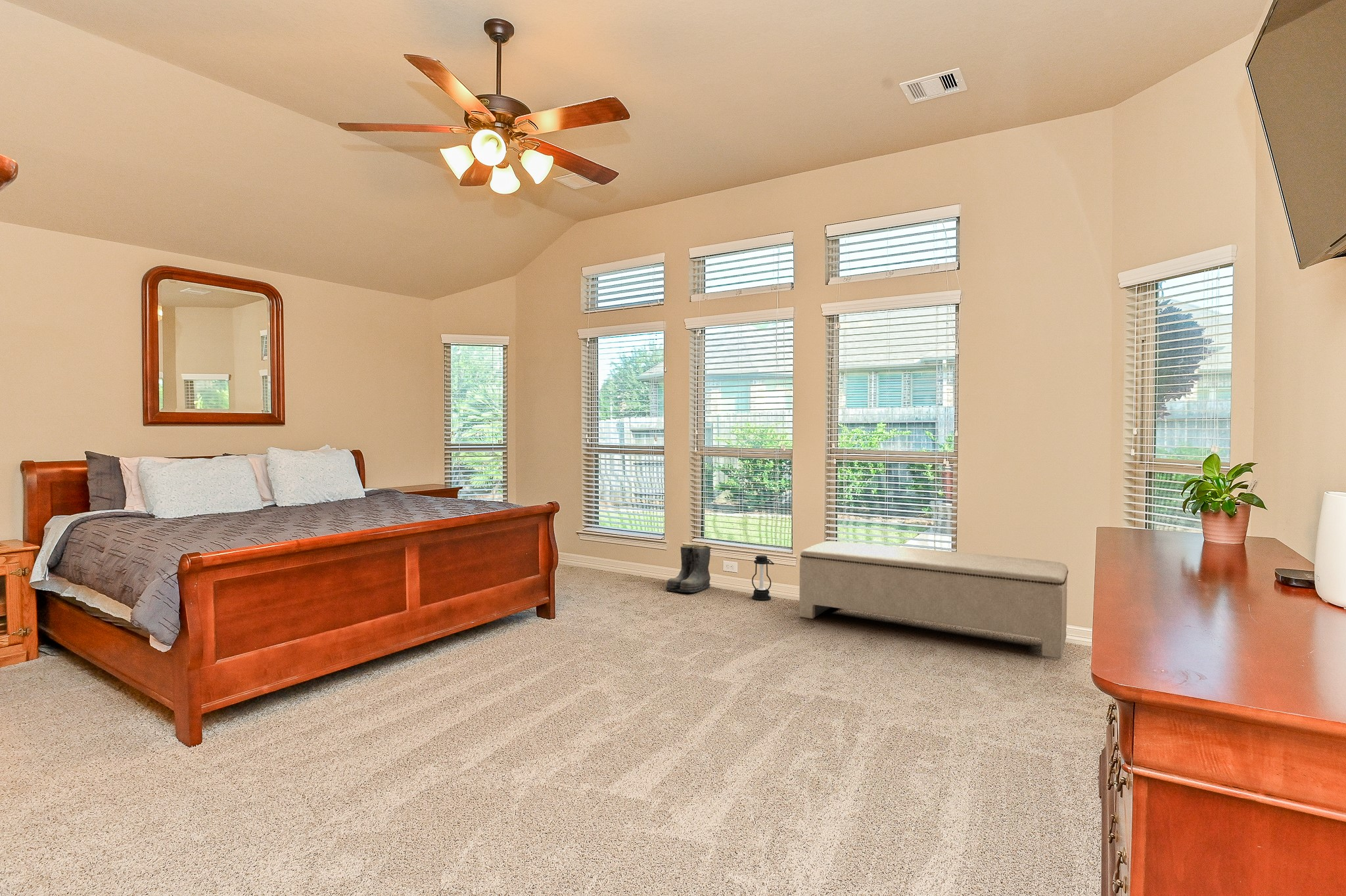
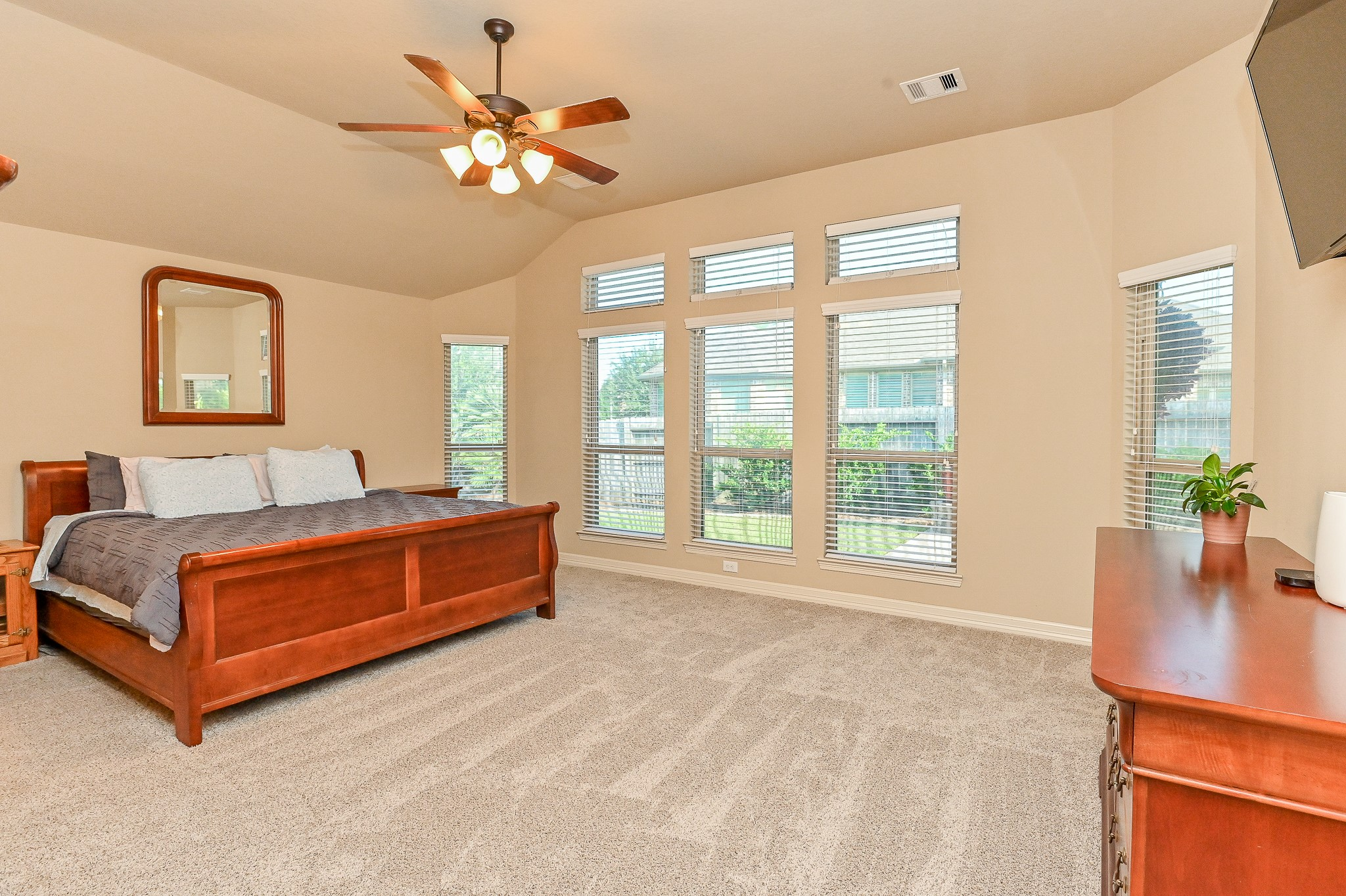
- bench (926, 590)
- lantern (763, 576)
- boots (689, 567)
